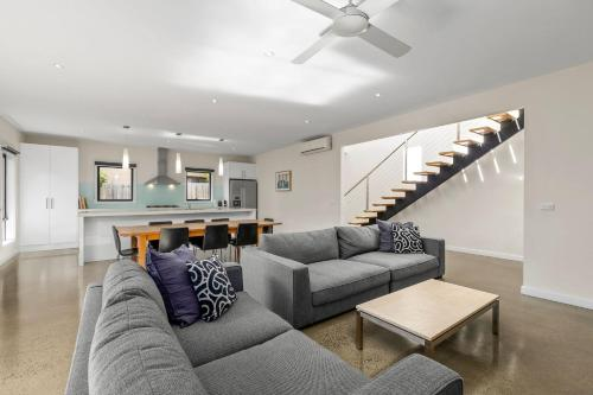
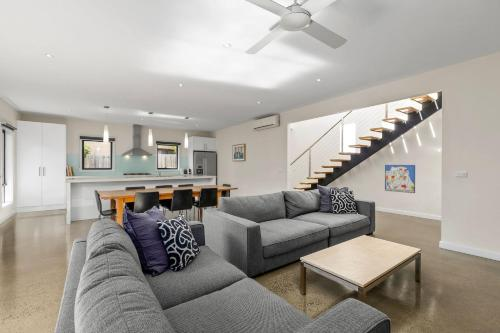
+ wall art (399, 178)
